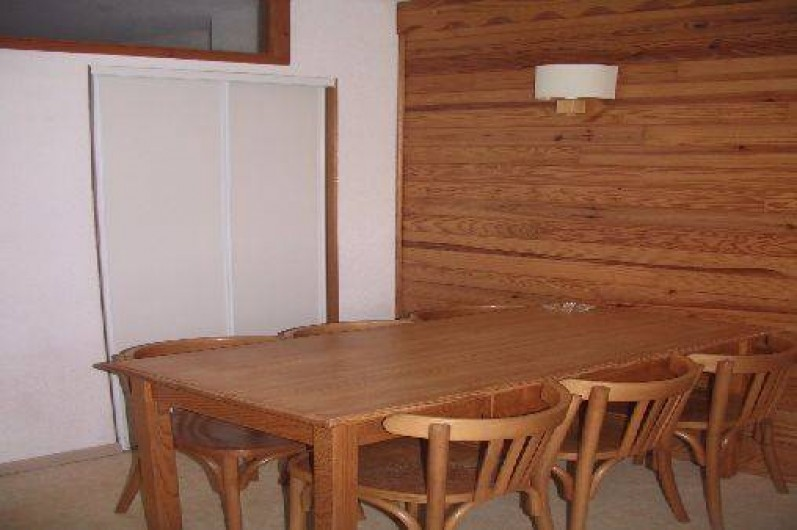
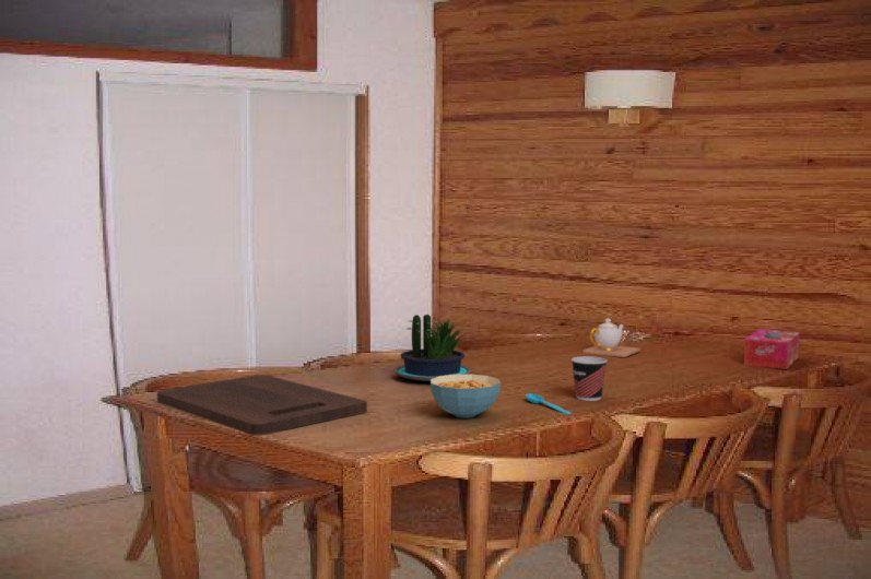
+ cereal bowl (464, 398)
+ cup (588, 379)
+ tissue box (772, 347)
+ potted plant (435, 345)
+ teapot (611, 335)
+ spoon (548, 403)
+ cutting board (259, 401)
